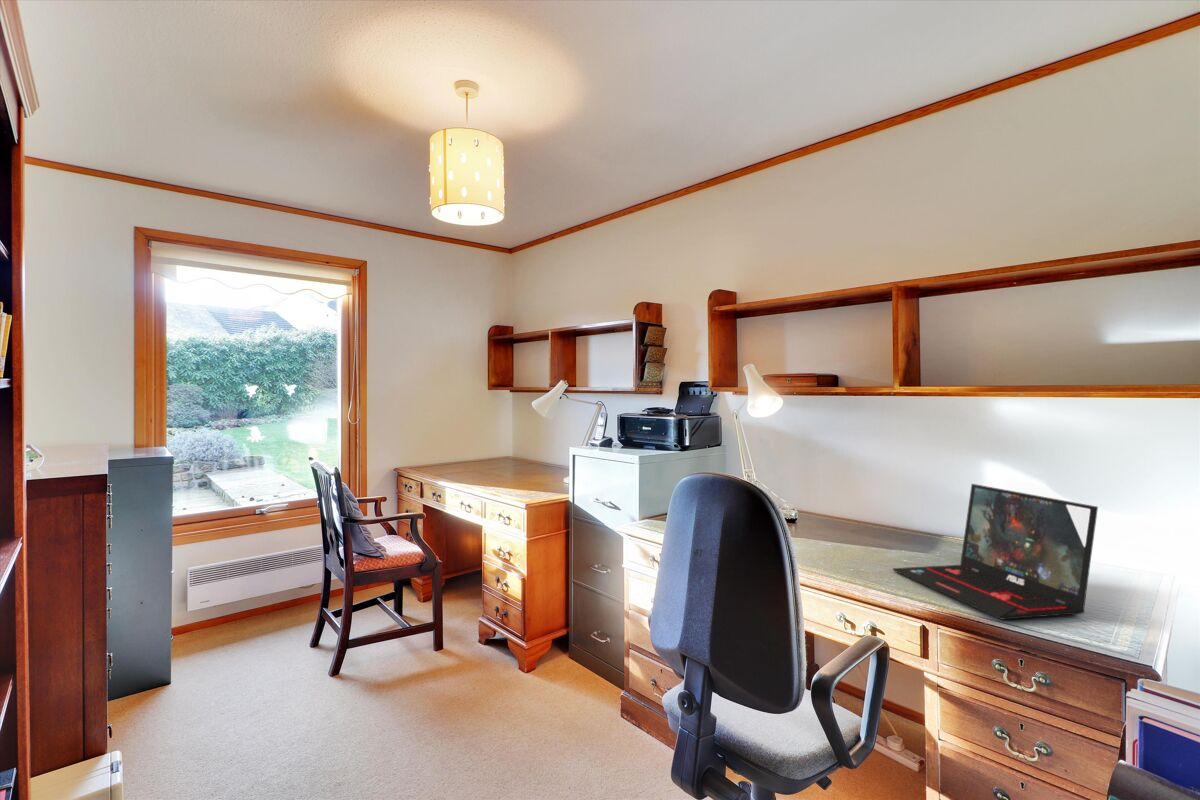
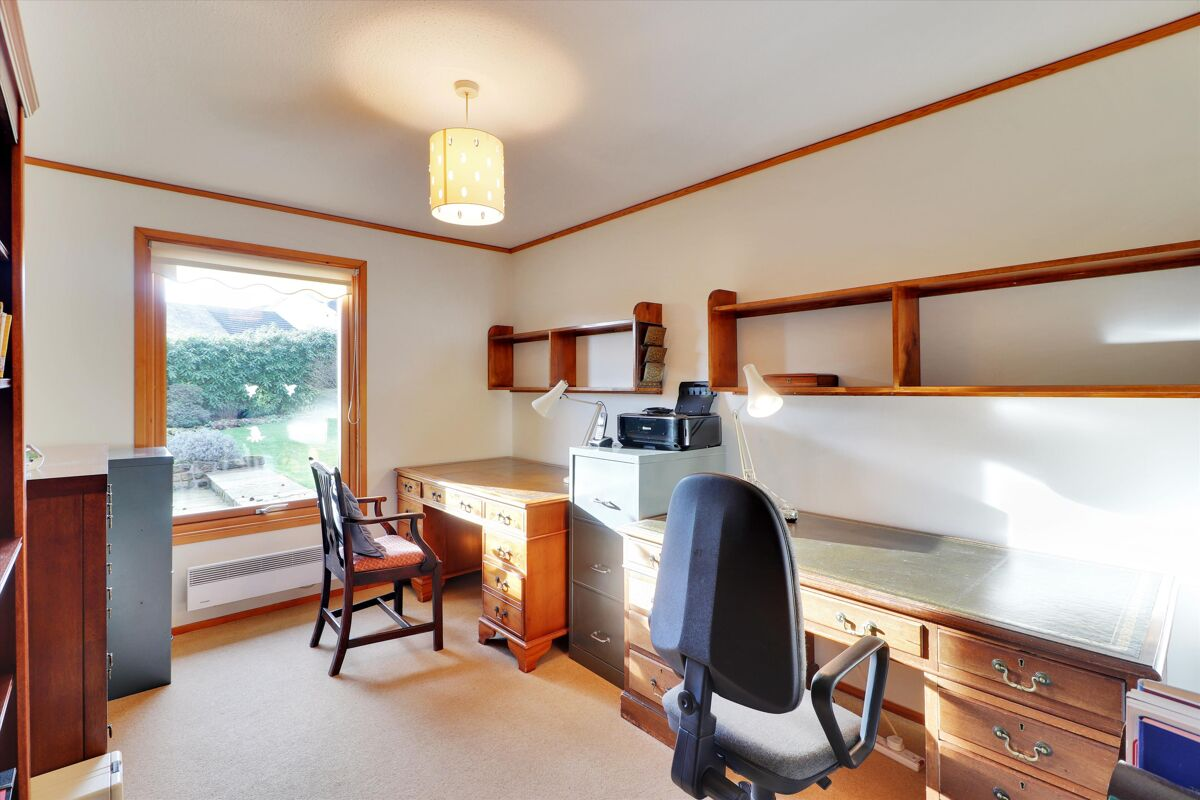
- laptop (984, 543)
